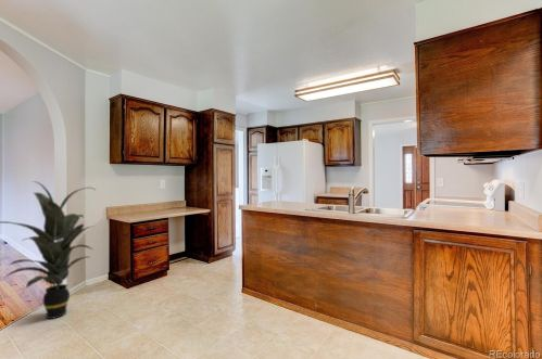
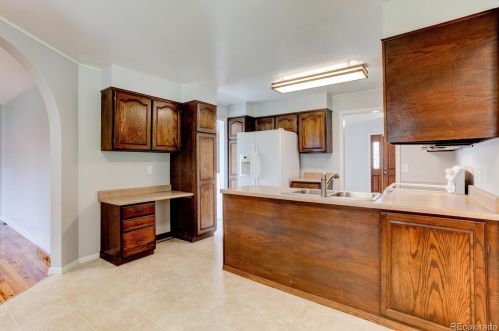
- indoor plant (51, 247)
